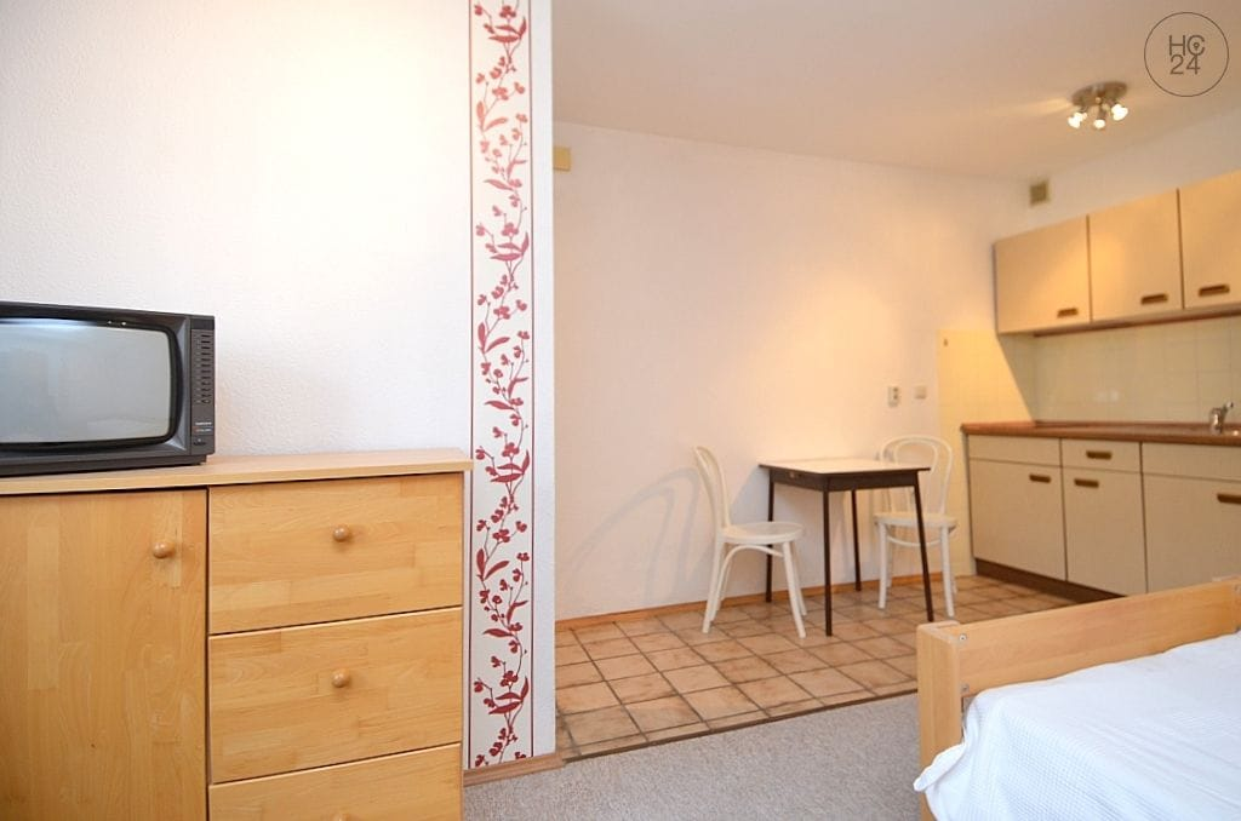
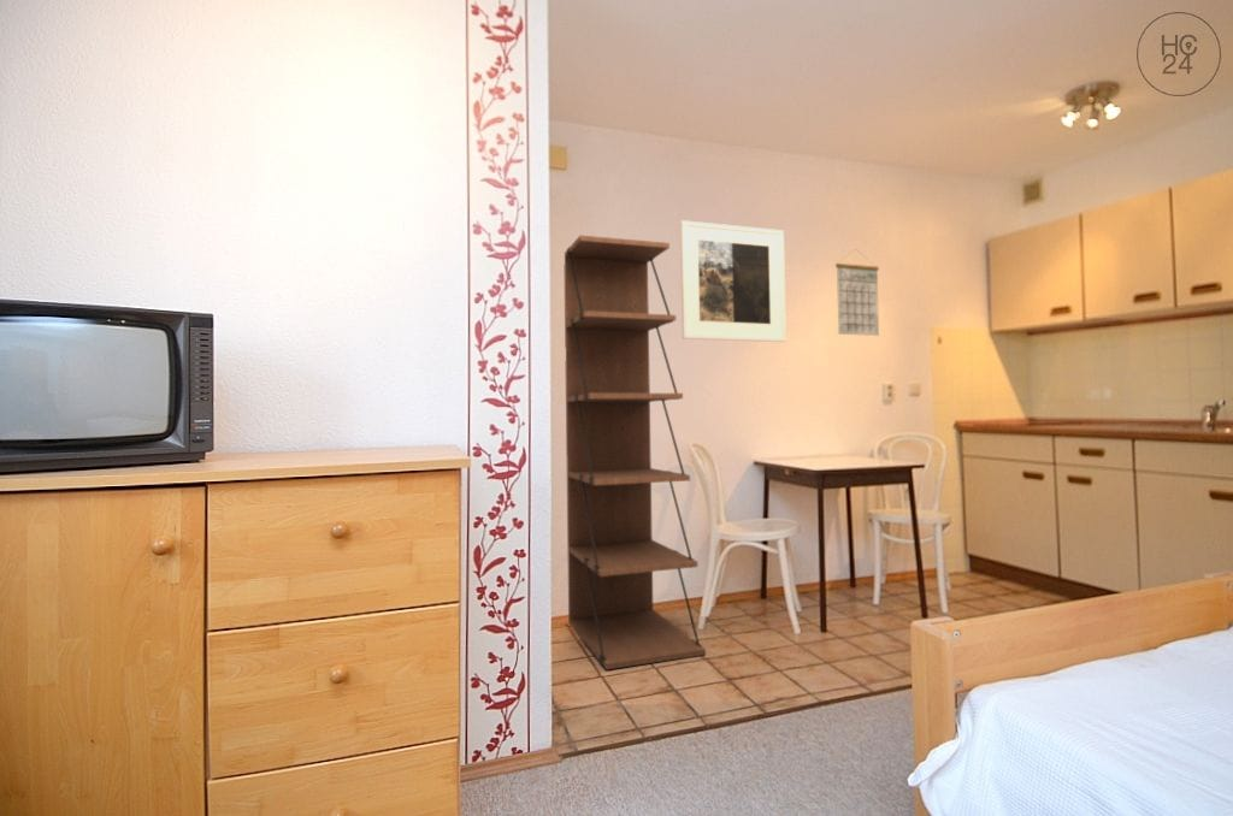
+ calendar (857, 291)
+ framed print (733, 283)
+ bookcase (629, 437)
